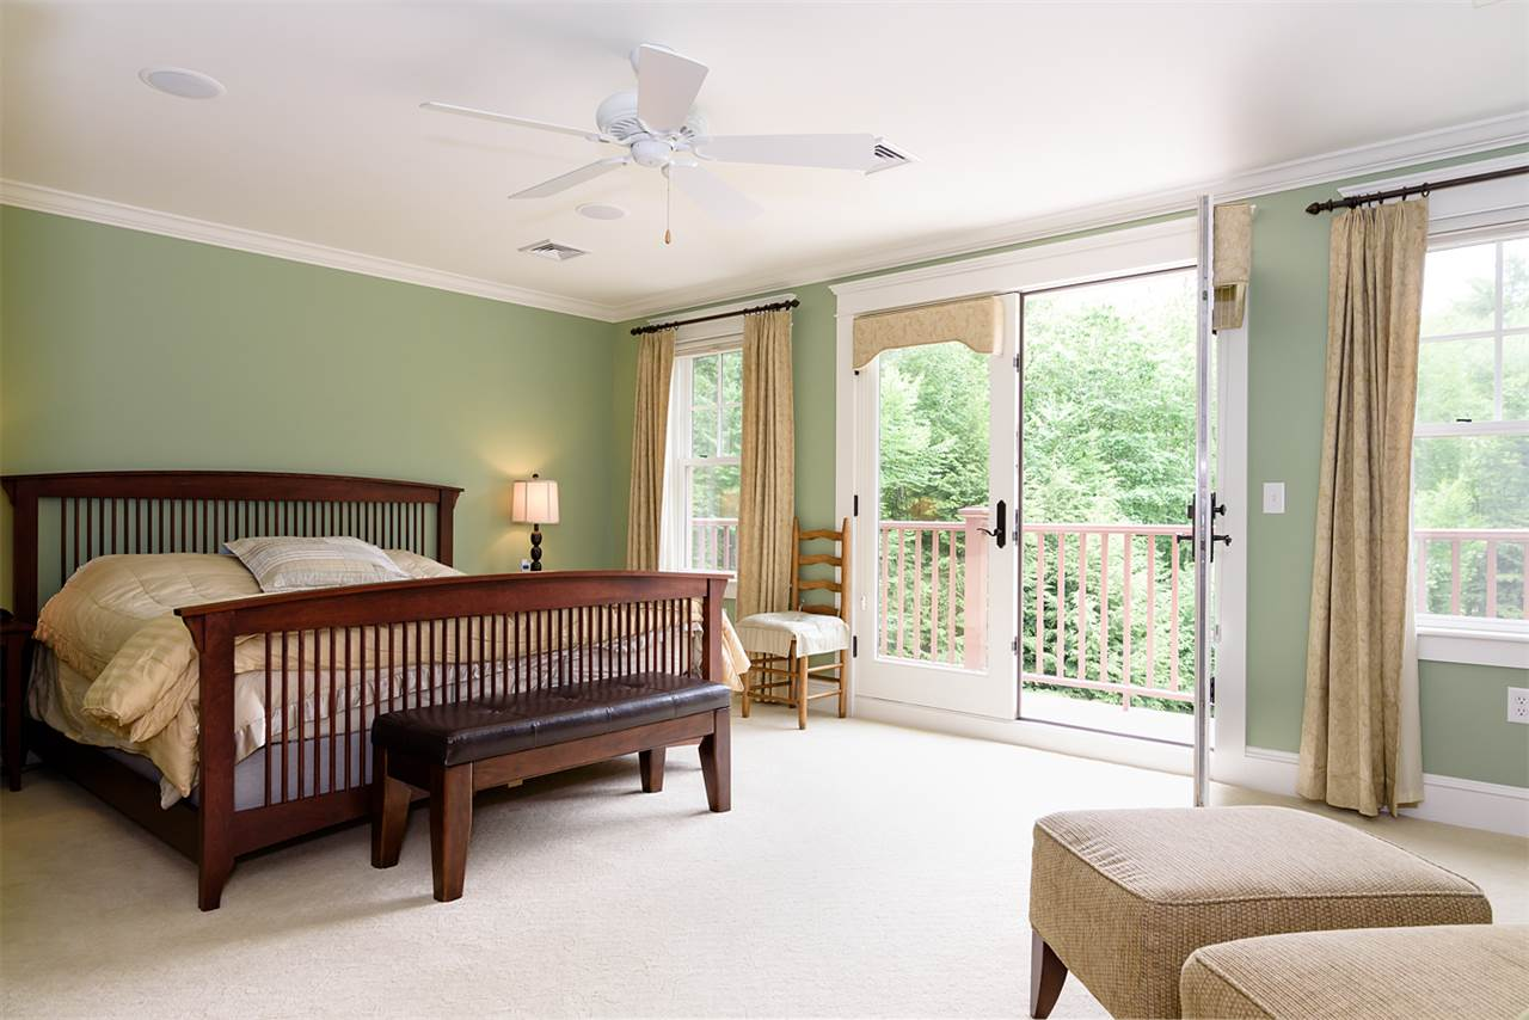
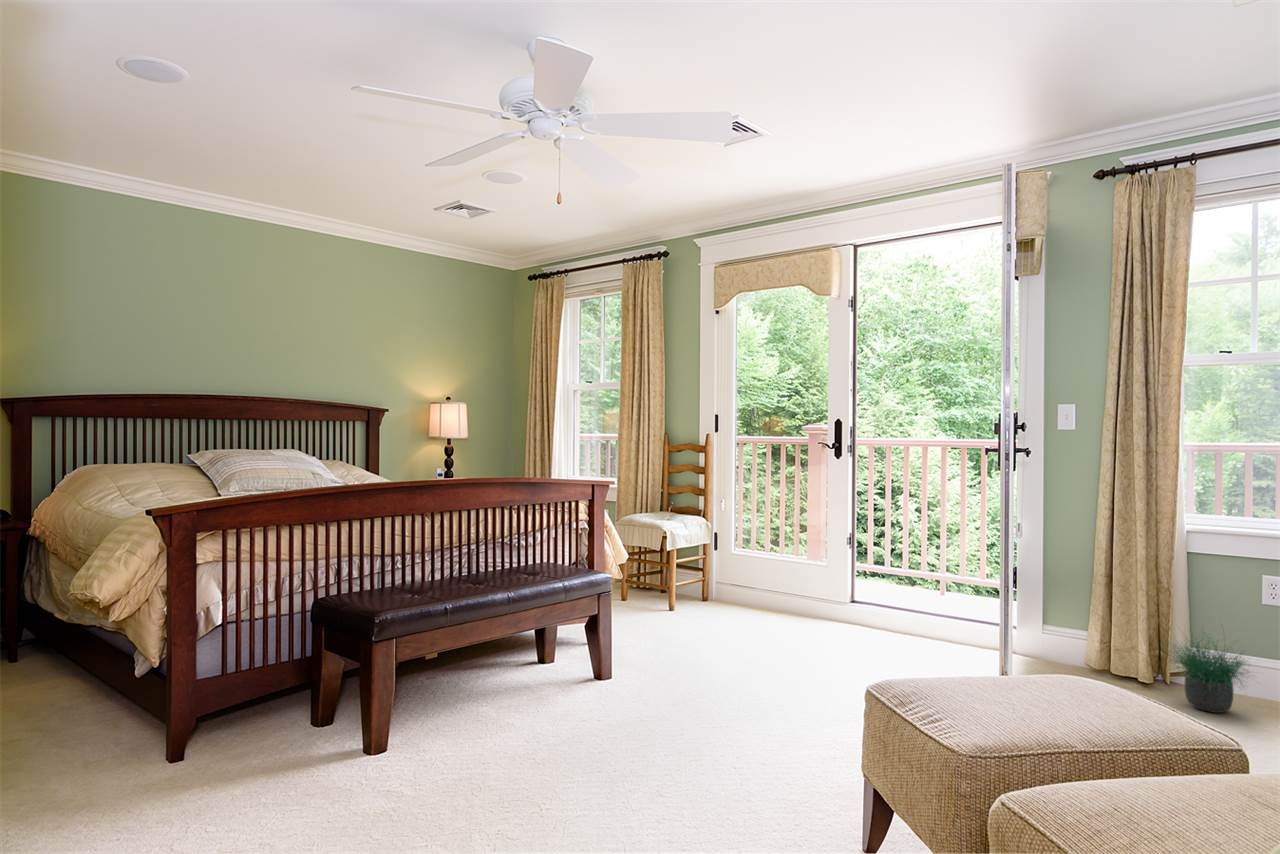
+ potted plant (1209, 663)
